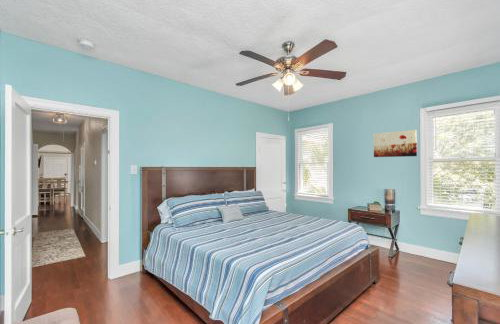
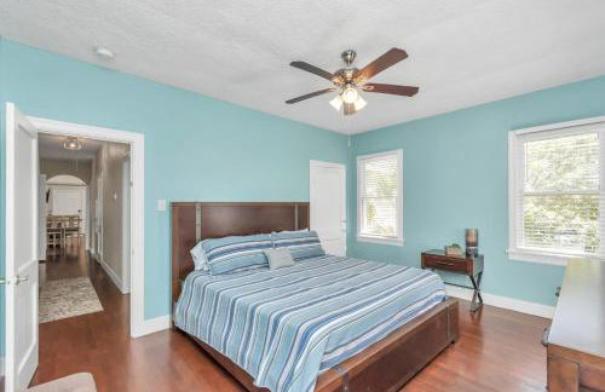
- wall art (394, 144)
